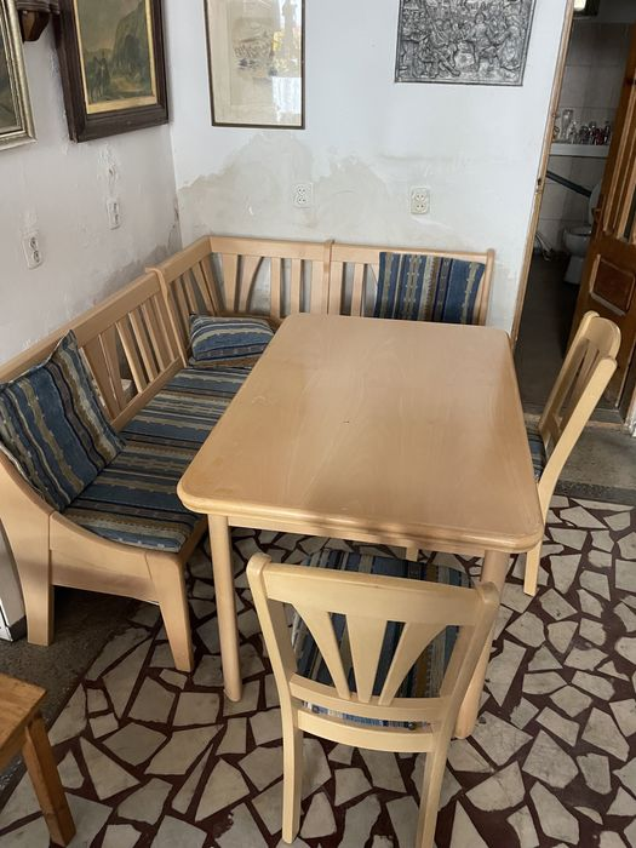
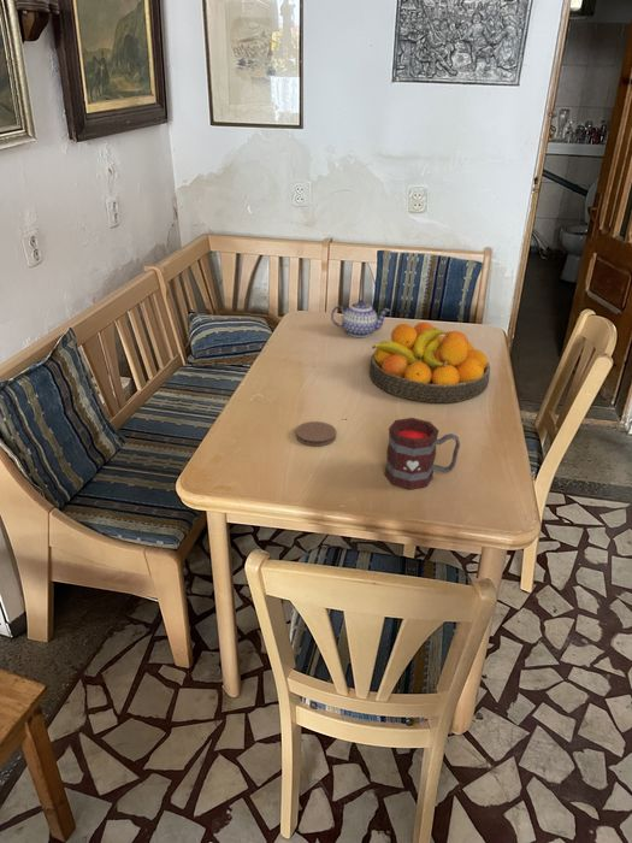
+ coaster (315, 434)
+ teapot (360, 317)
+ mug (421, 453)
+ fruit bowl (430, 353)
